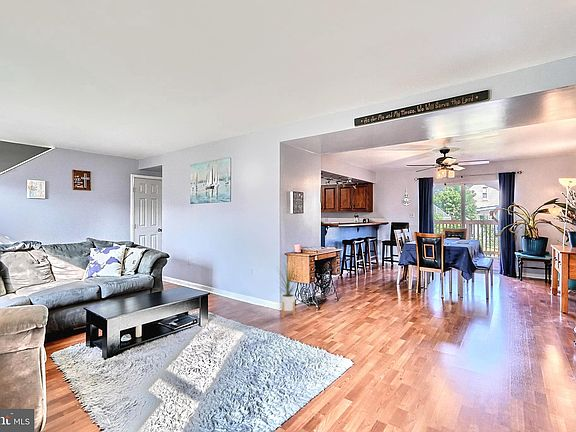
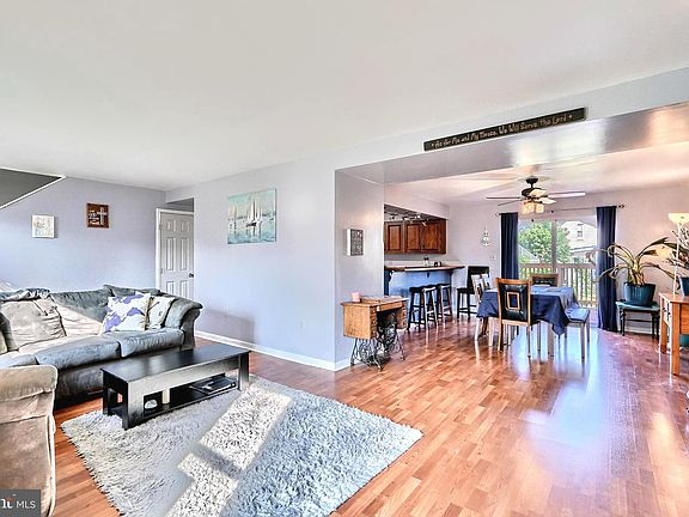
- house plant (288, 288)
